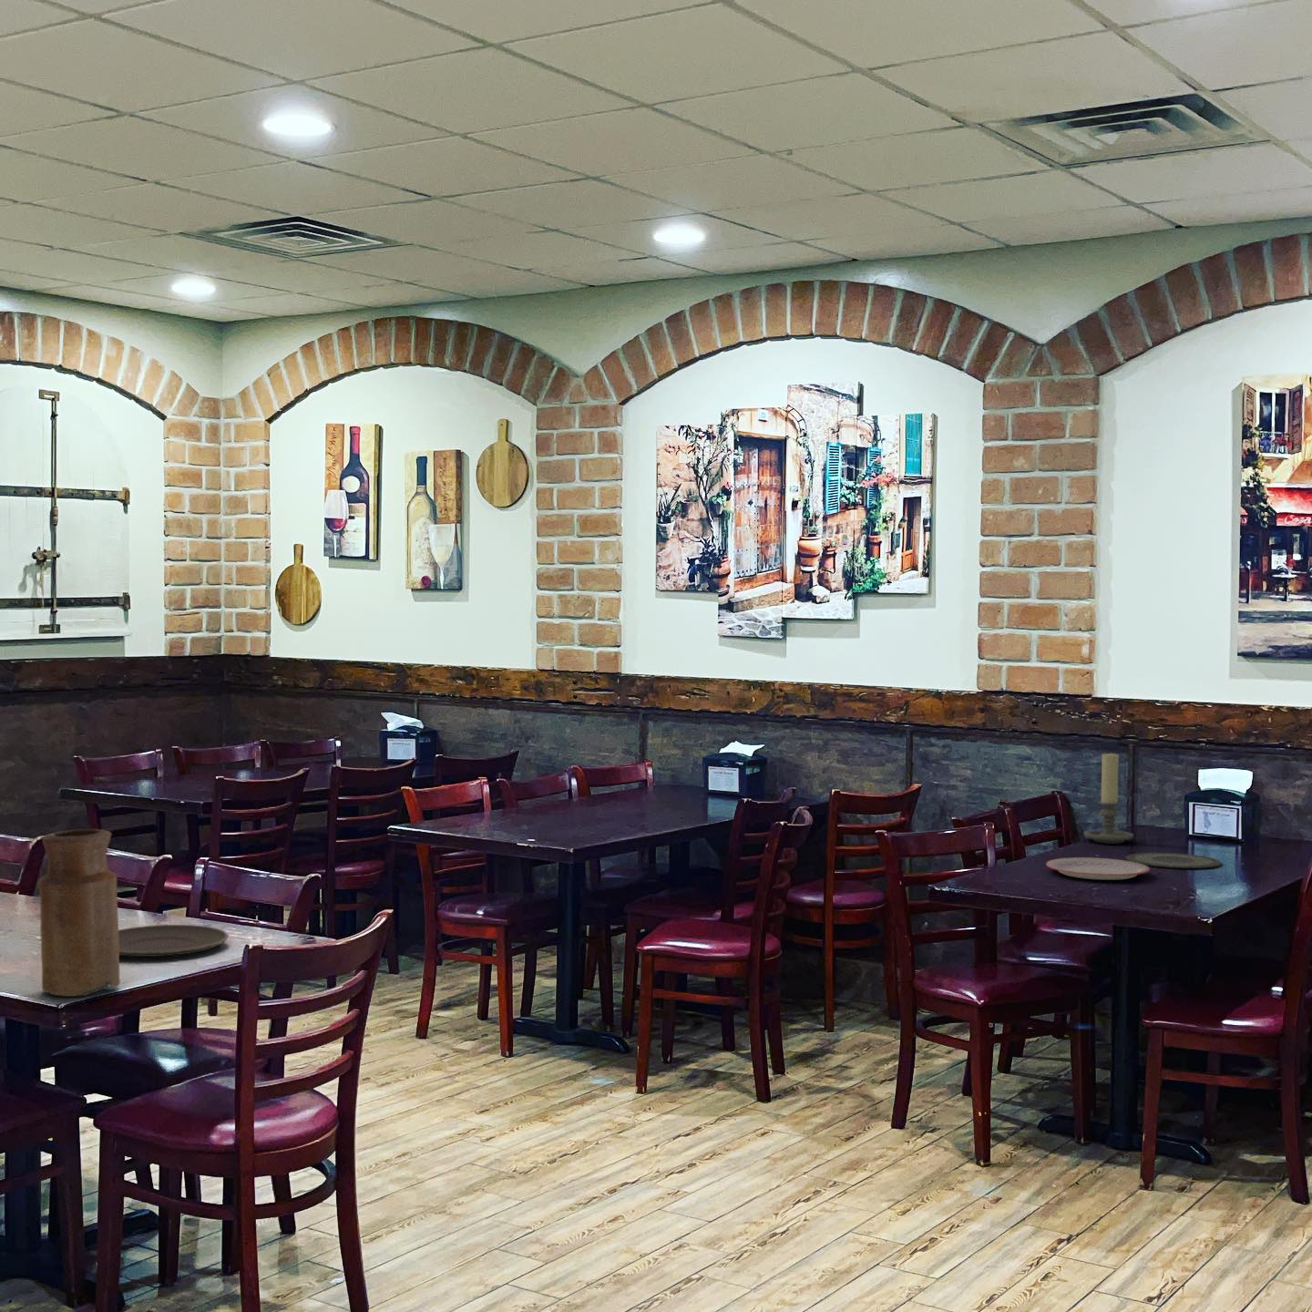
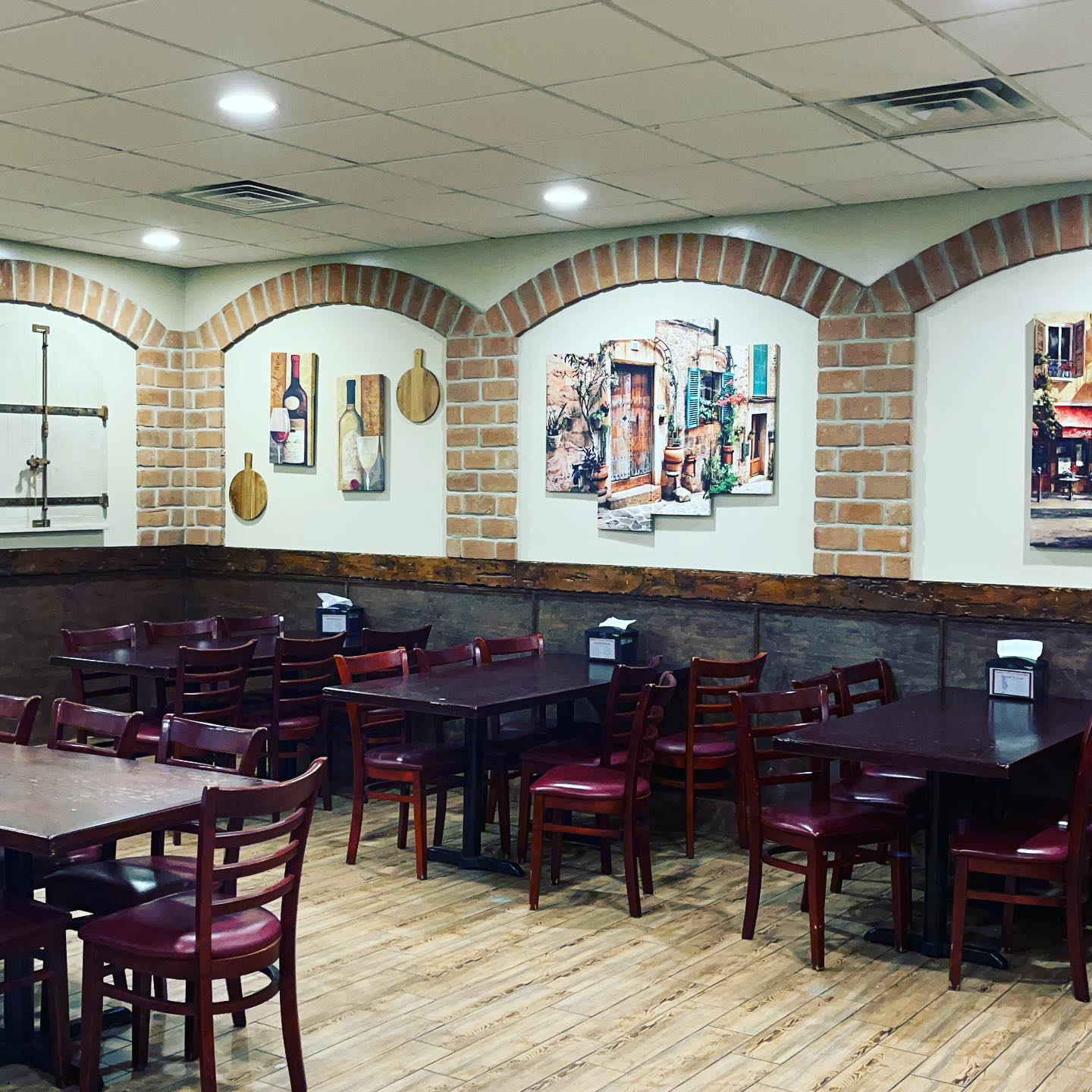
- candle holder (1110, 797)
- plate (160, 942)
- vase (79, 911)
- plate (1097, 869)
- plate (1173, 860)
